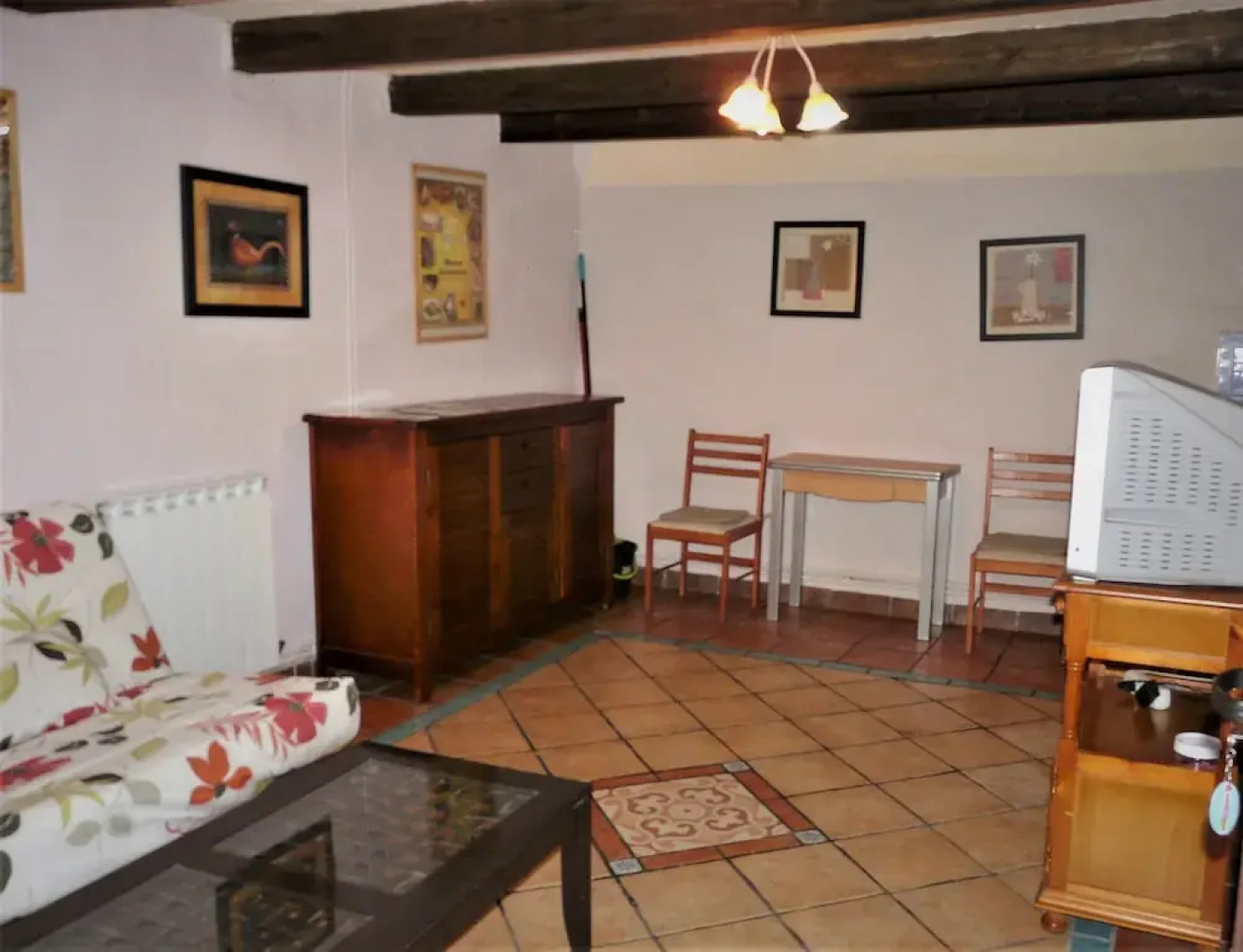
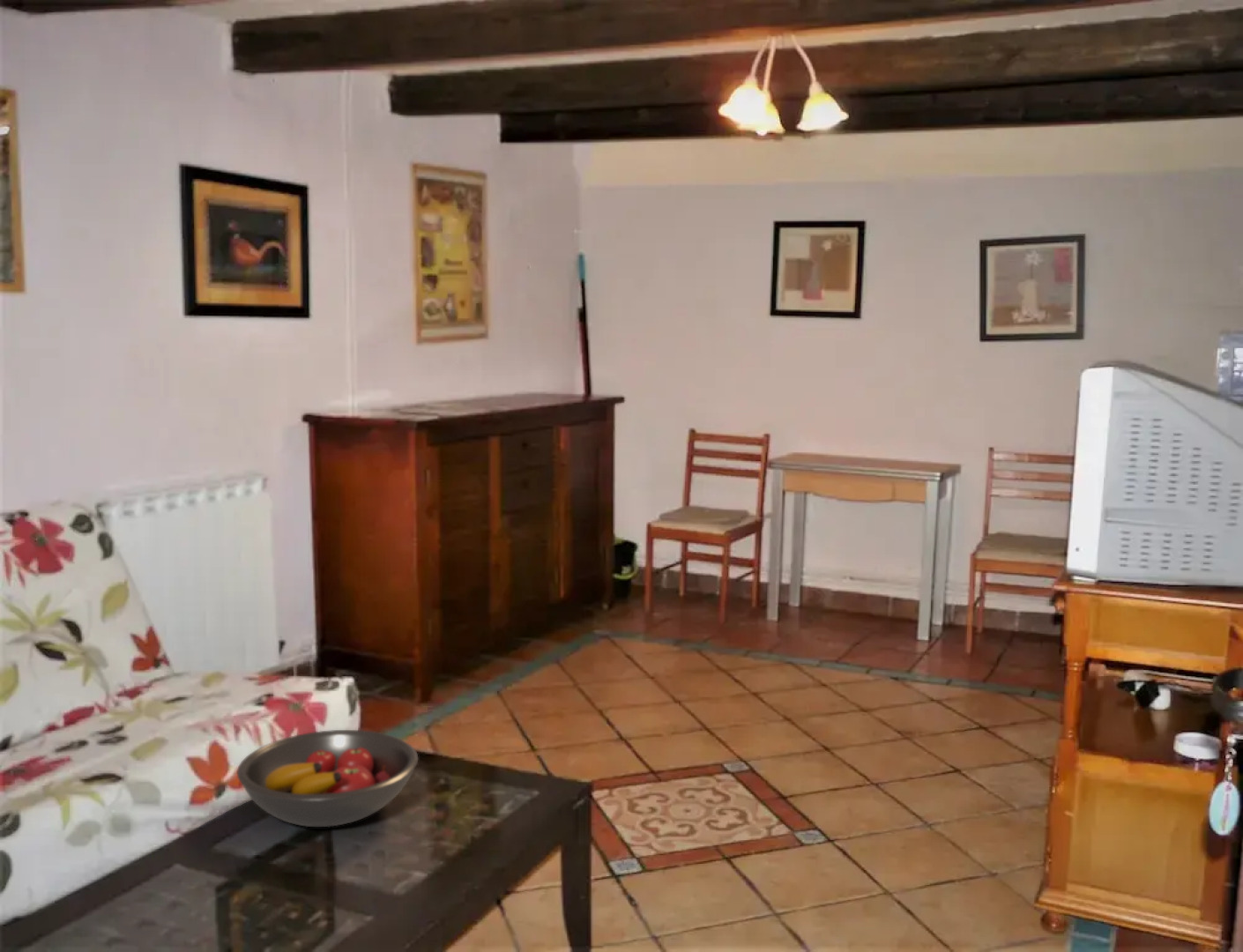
+ fruit bowl (329, 778)
